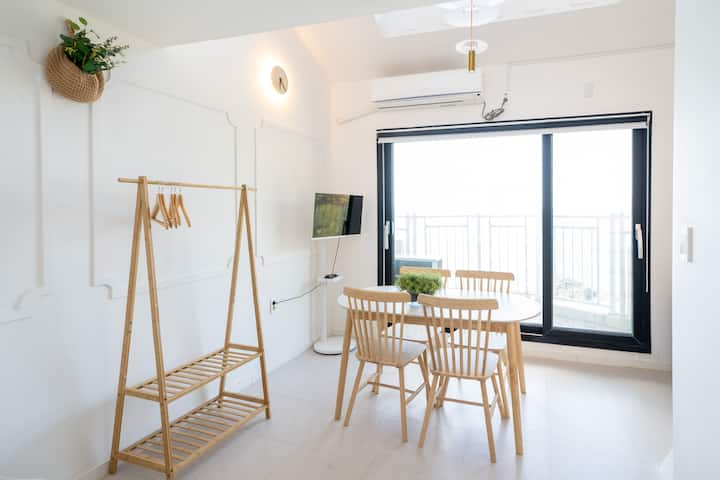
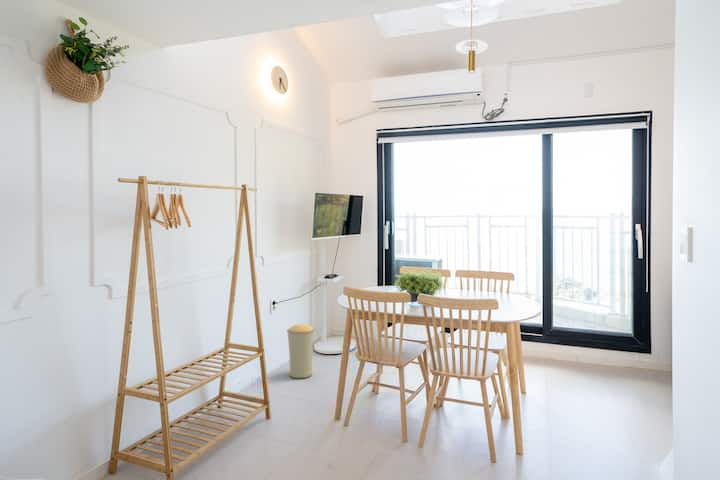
+ trash can (300, 349)
